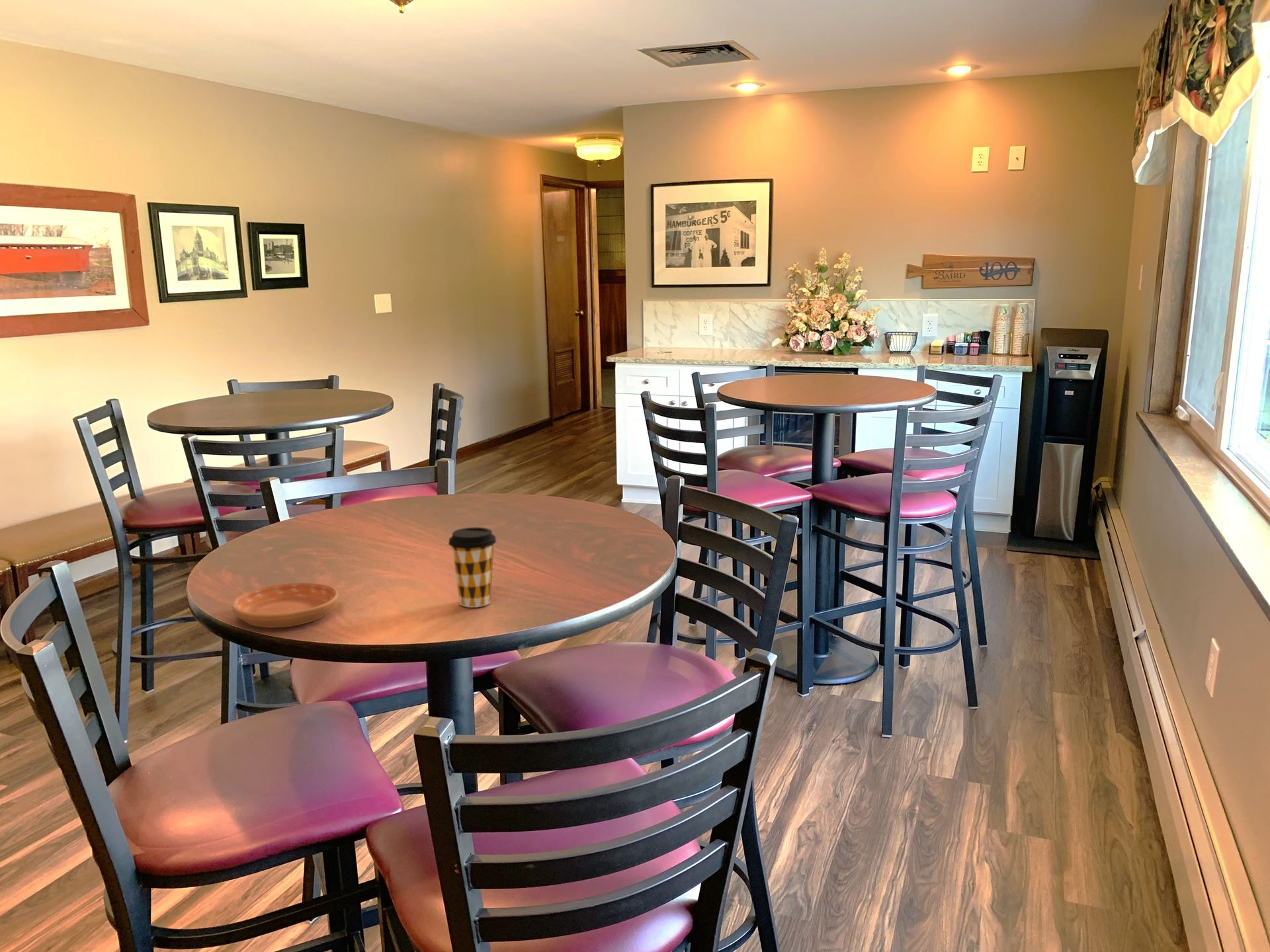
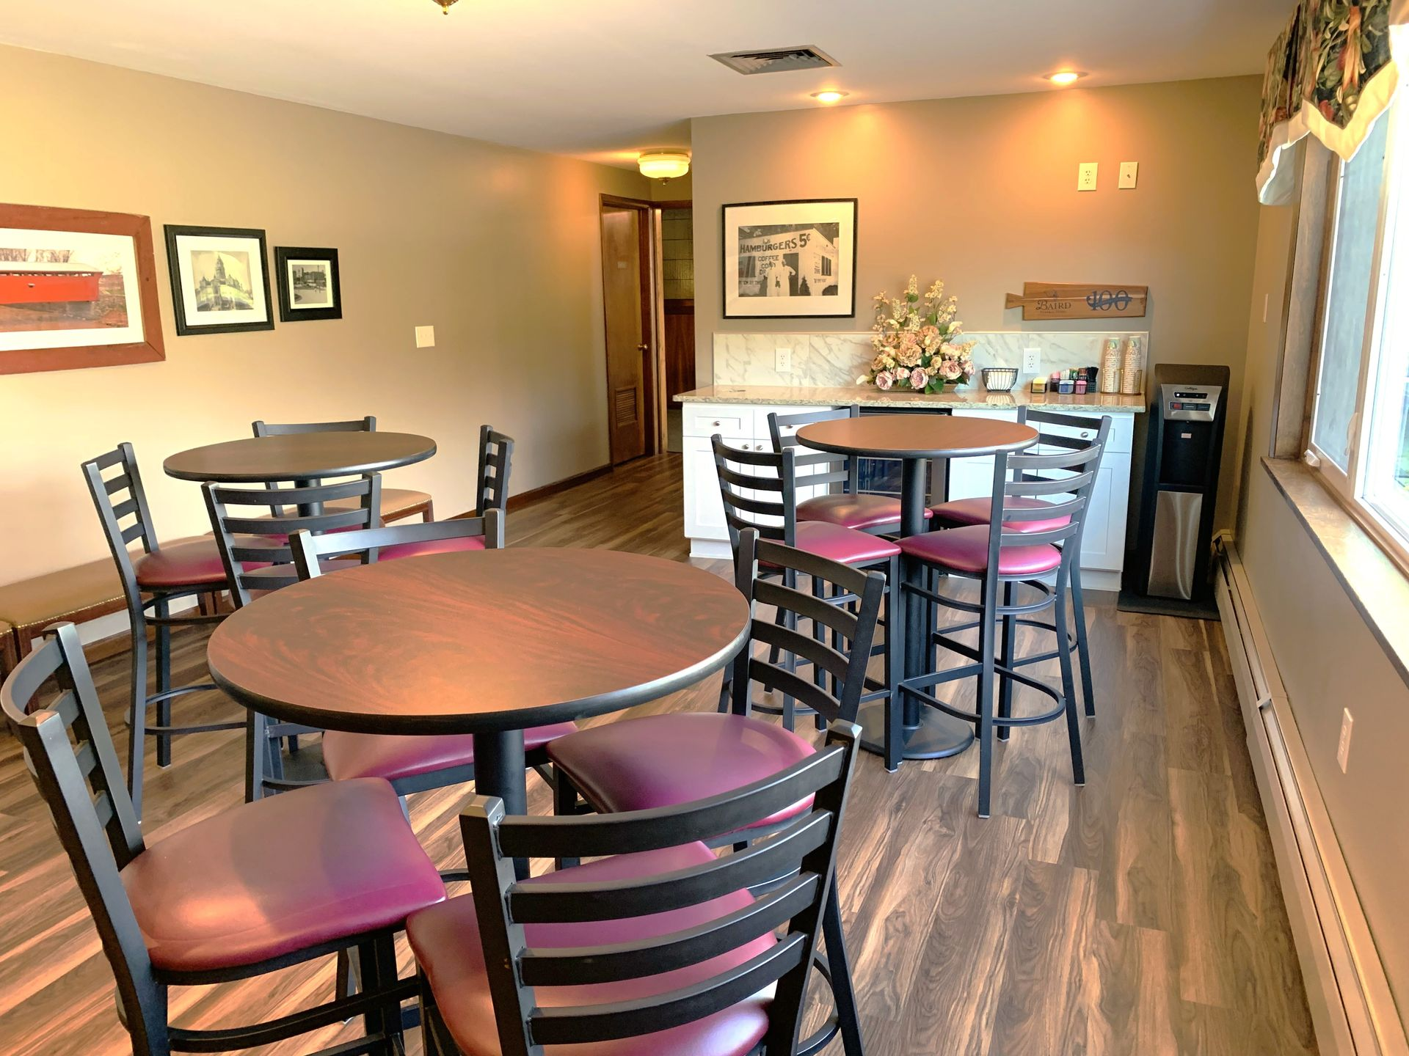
- coffee cup (474, 567)
- saucer (286, 606)
